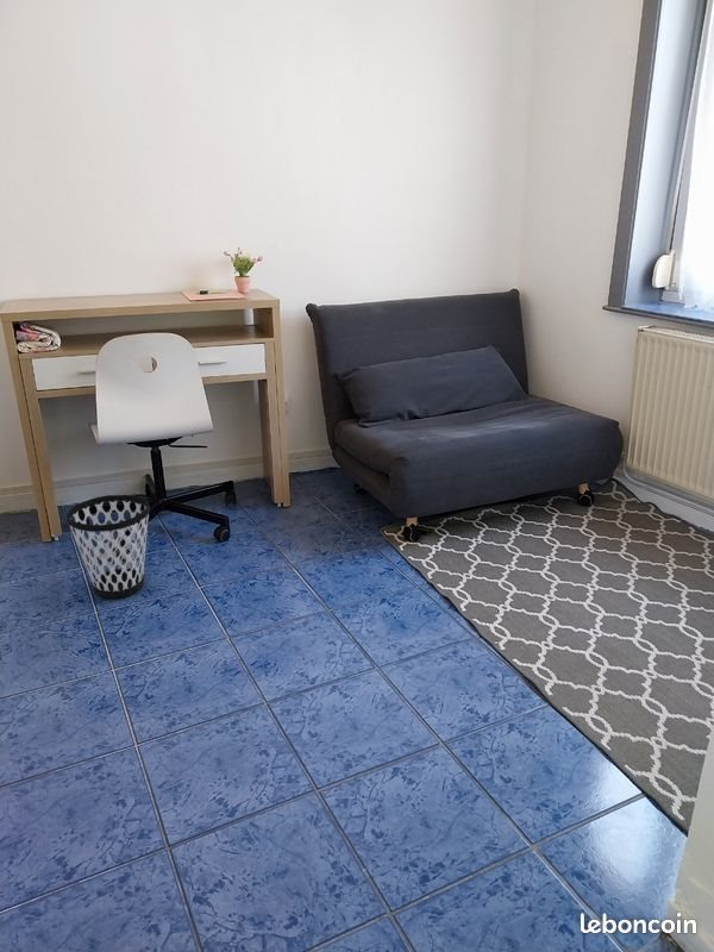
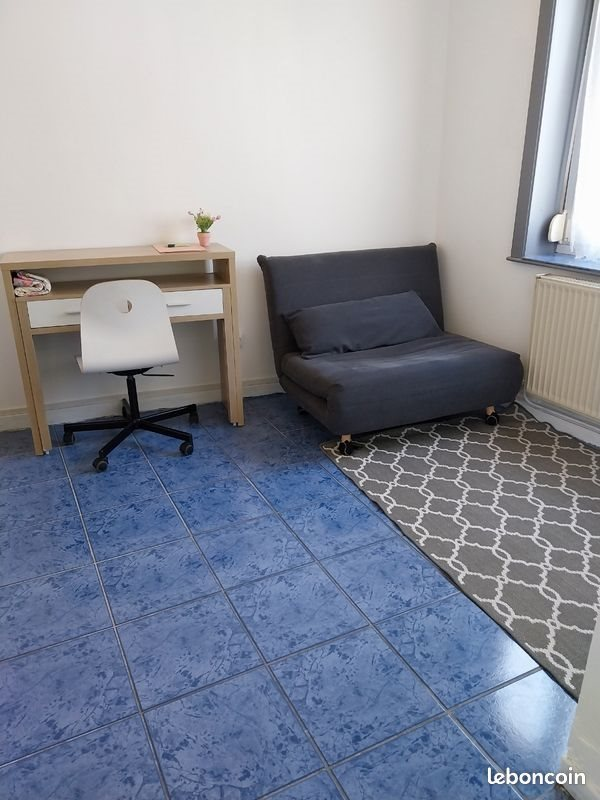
- wastebasket (112, 549)
